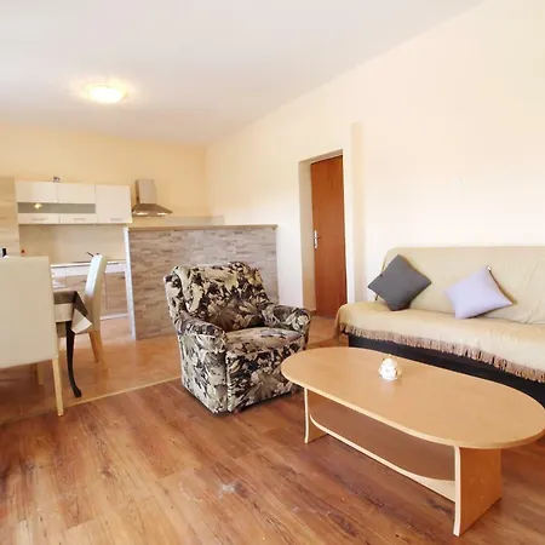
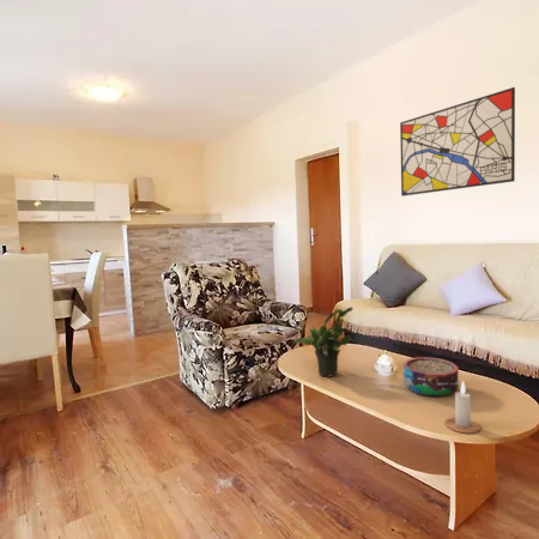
+ candle (462, 402)
+ bowl (430, 376)
+ potted plant (327, 339)
+ wall art (450, 149)
